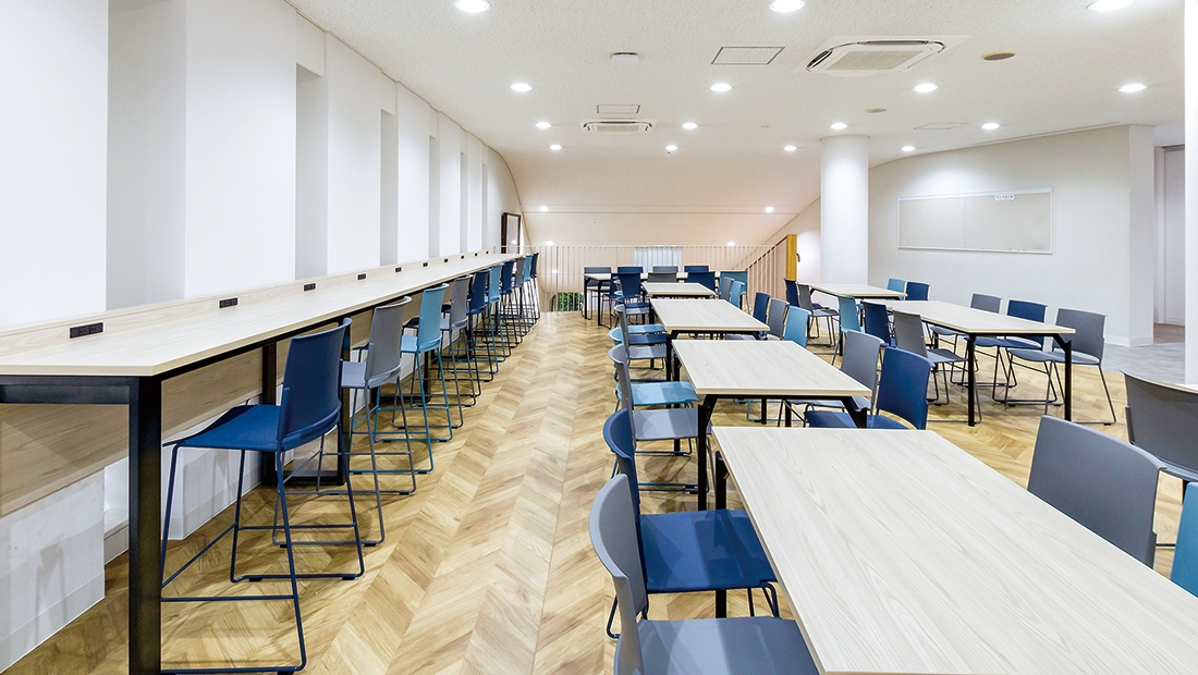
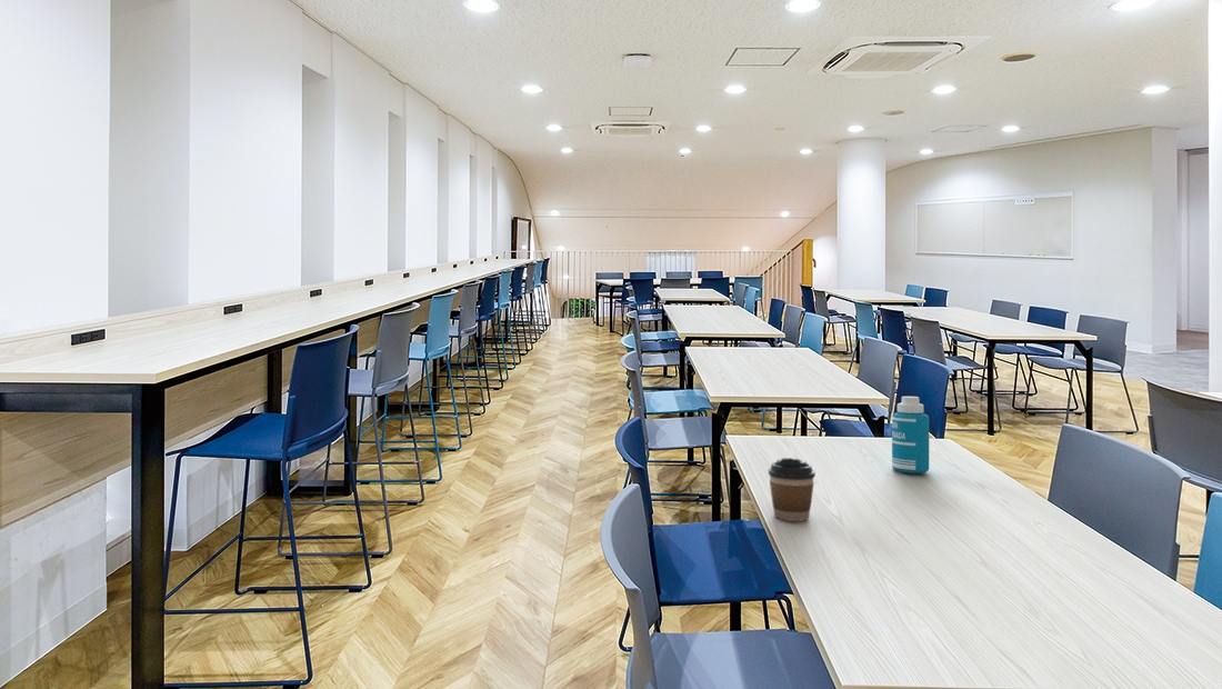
+ coffee cup (791, 486)
+ bottle (910, 433)
